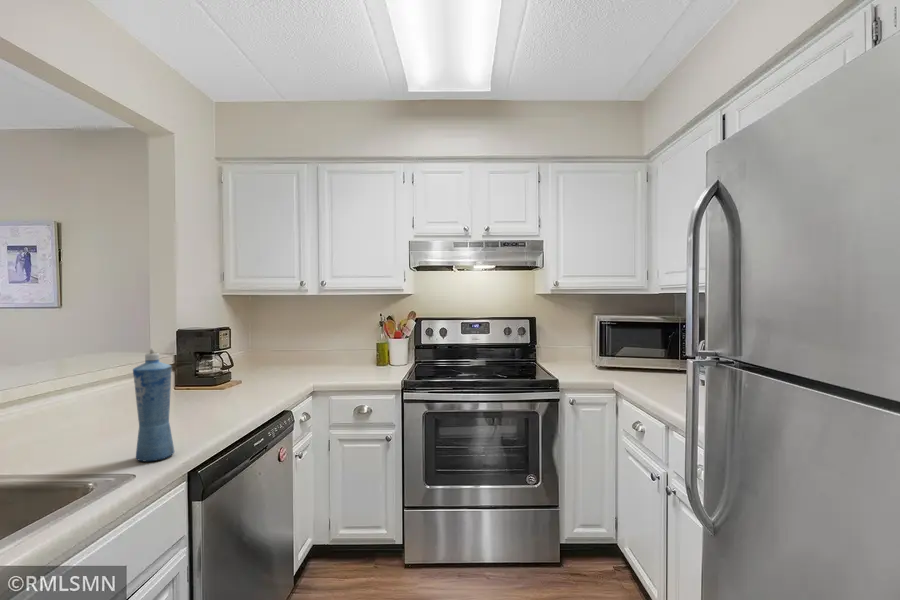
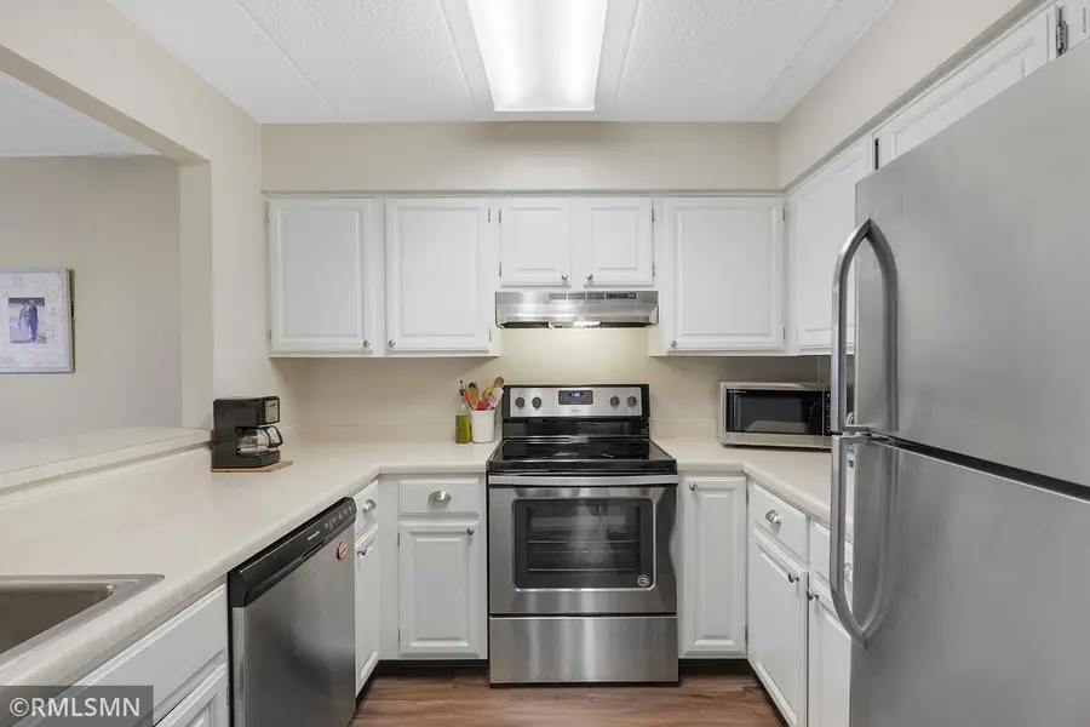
- squeeze bottle (153, 402)
